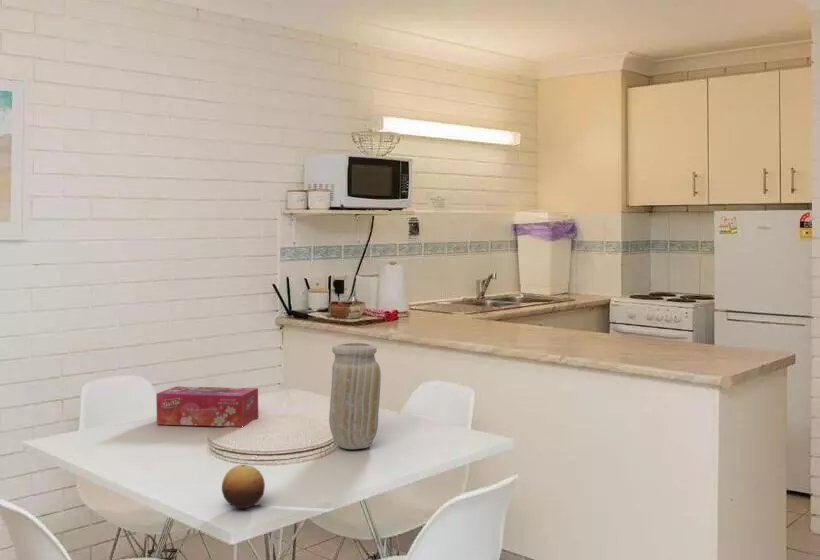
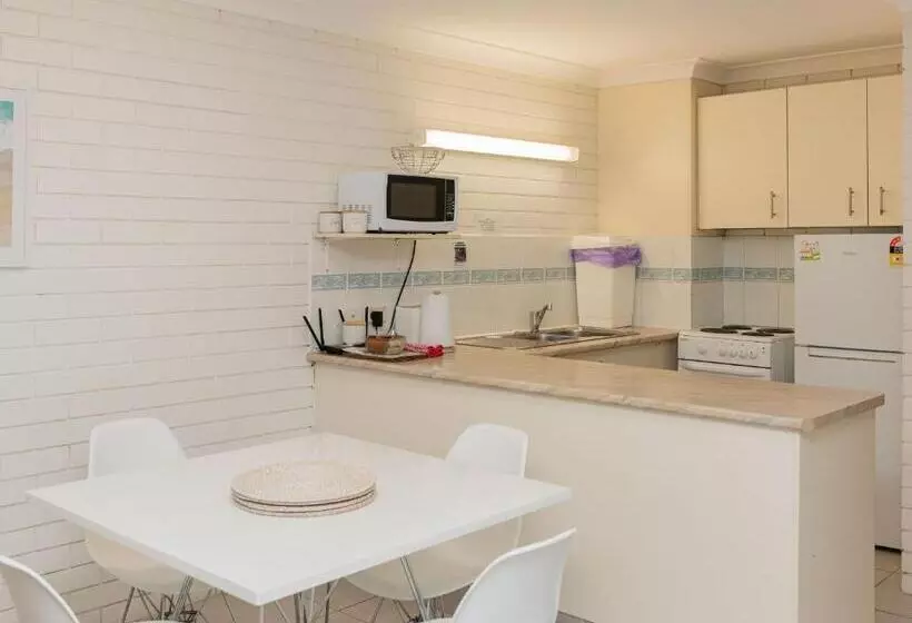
- vase (355, 395)
- tissue box (208, 405)
- fruit (243, 486)
